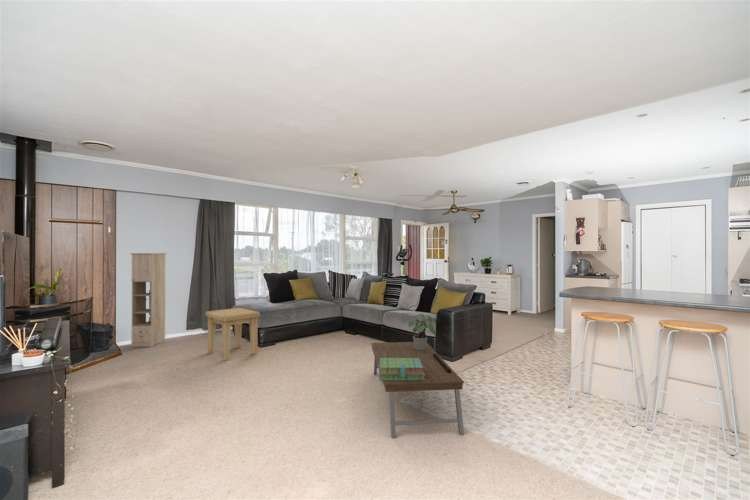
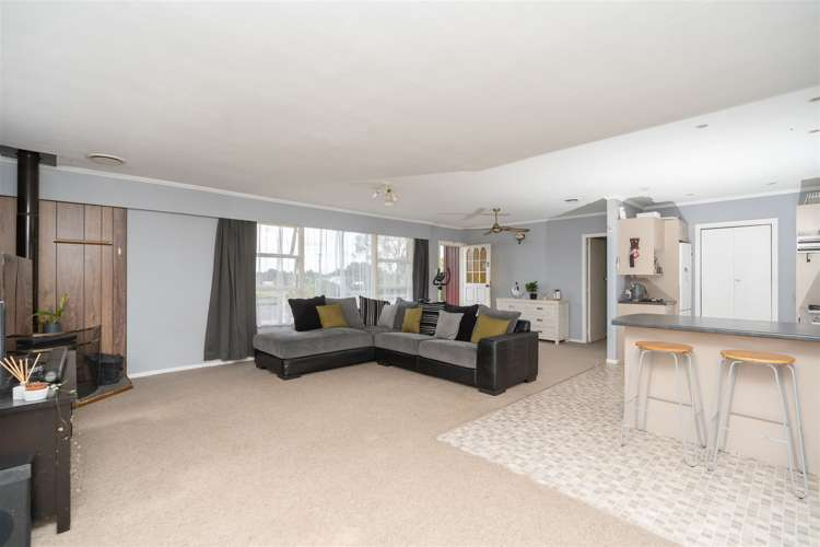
- side table (230, 332)
- storage cabinet (149, 298)
- stack of books (400, 365)
- potted plant (421, 330)
- coffee table (409, 380)
